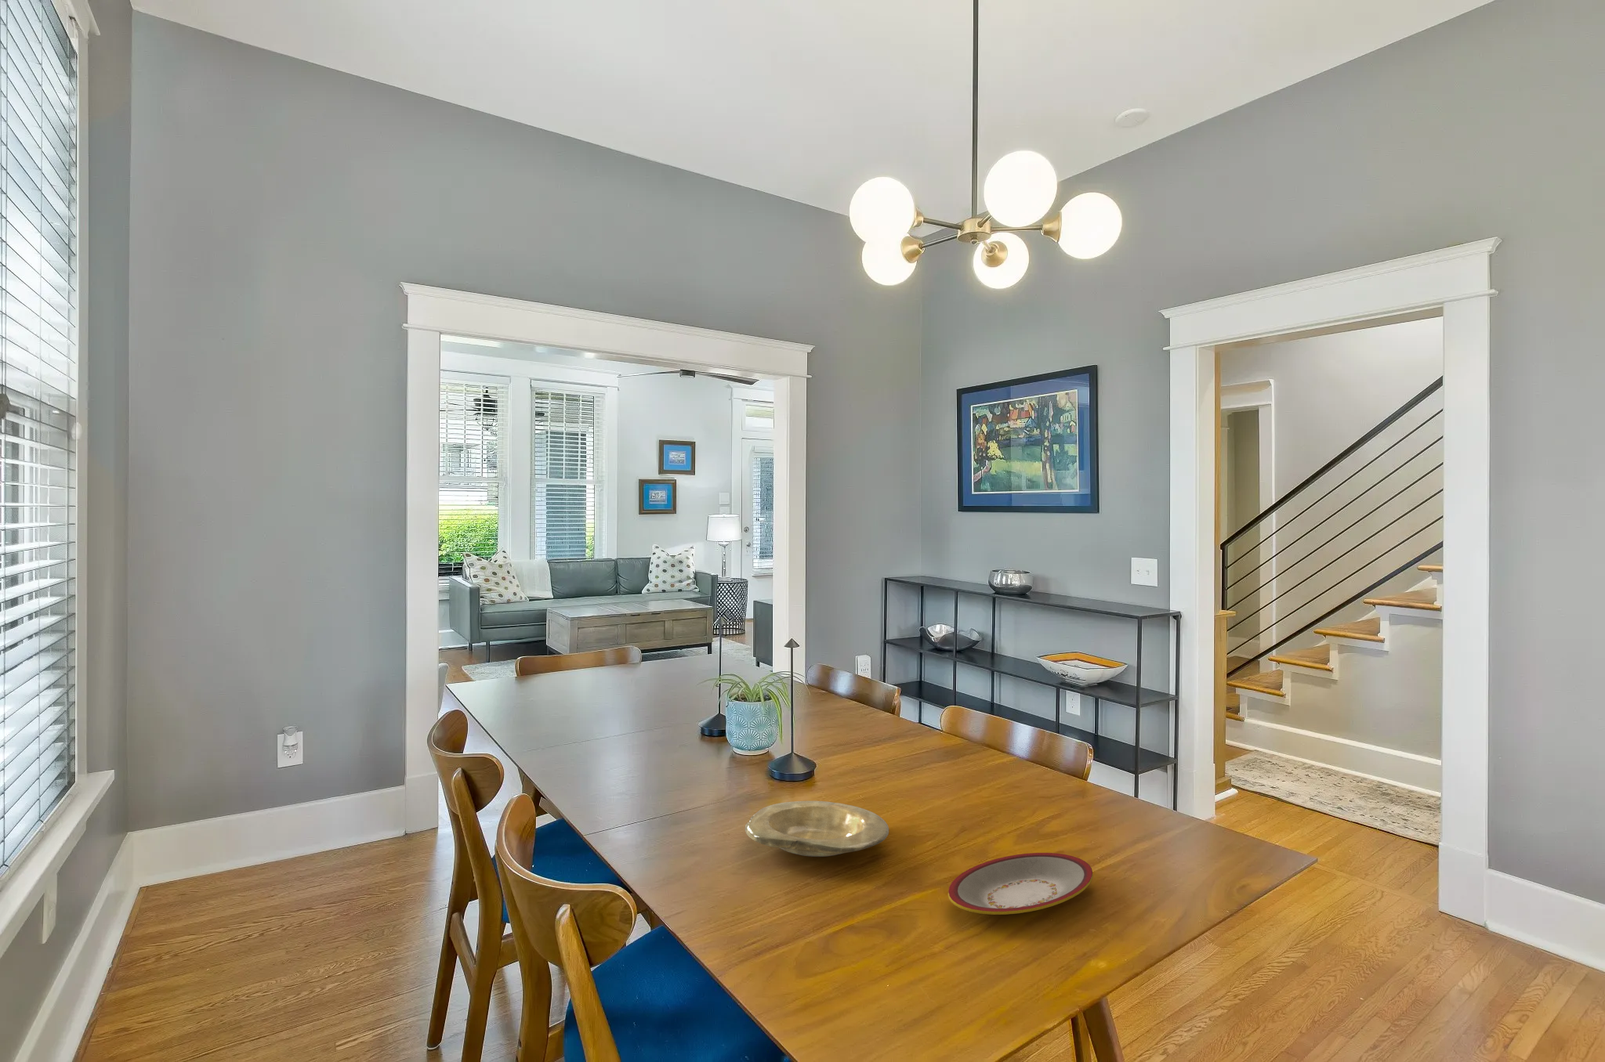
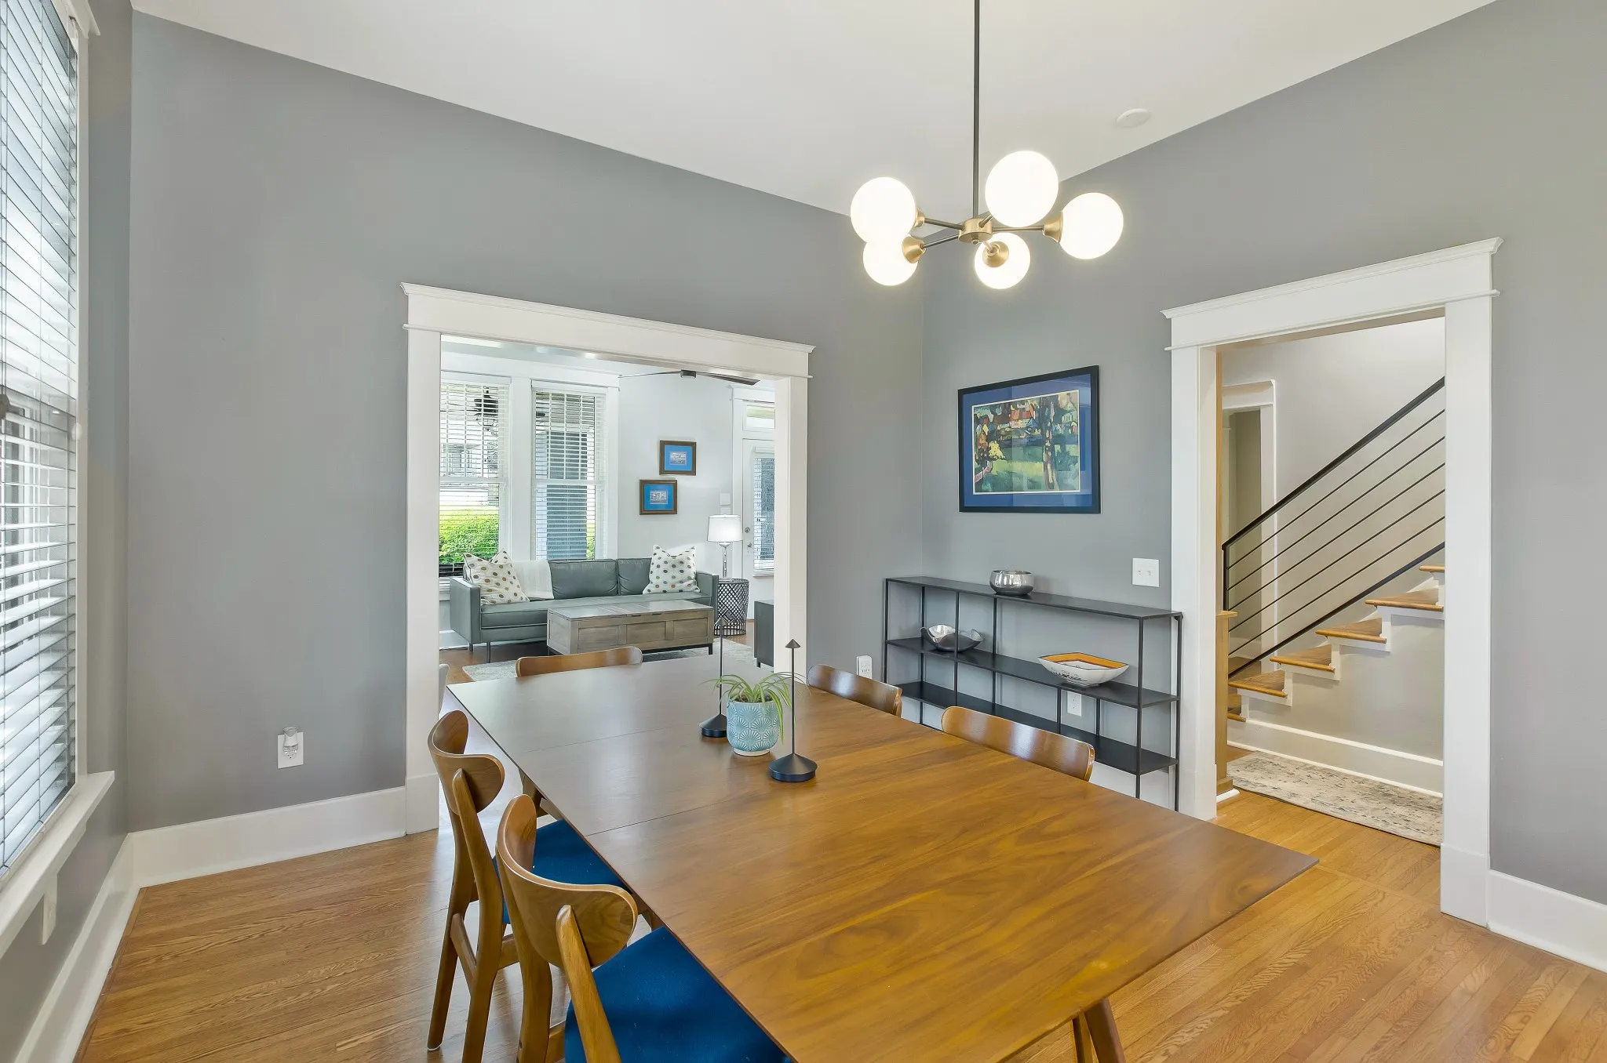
- plate (818, 831)
- plate (1022, 888)
